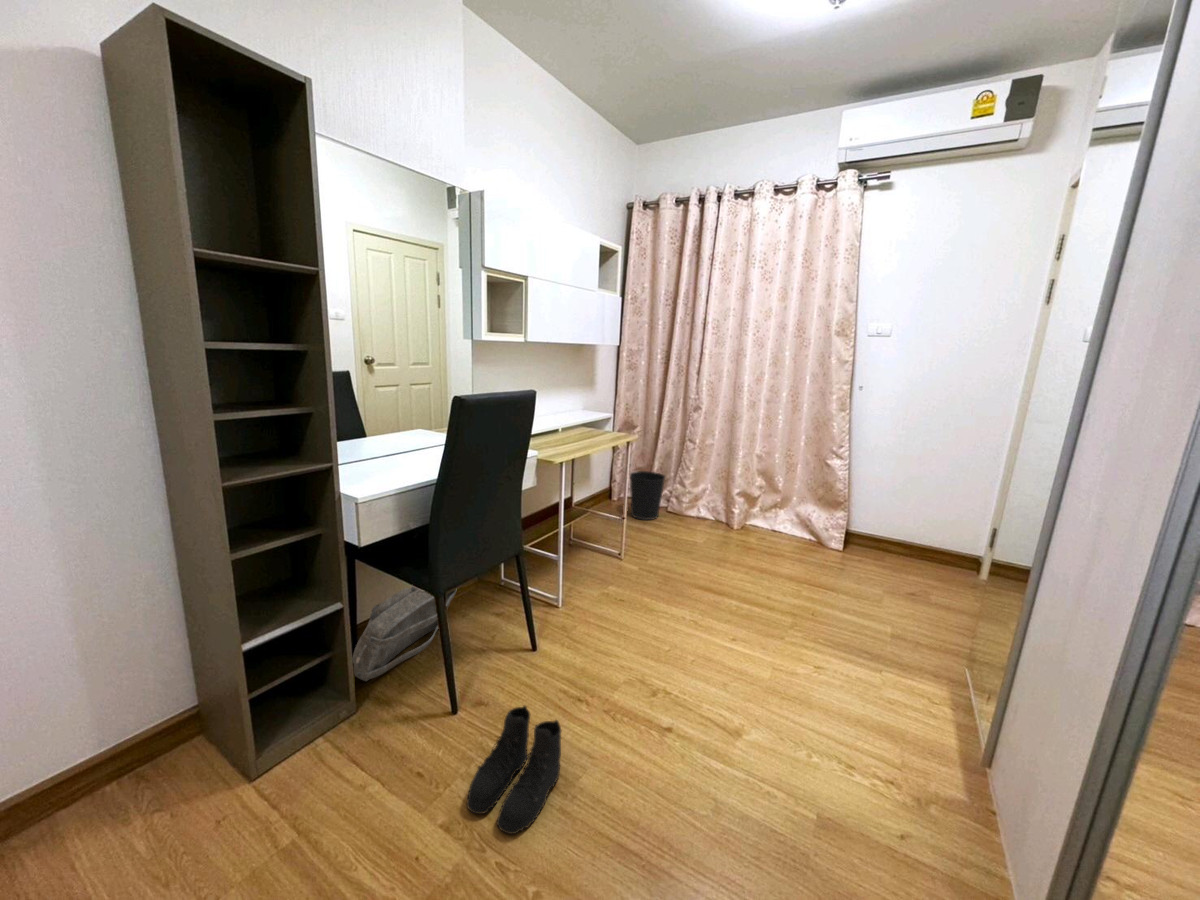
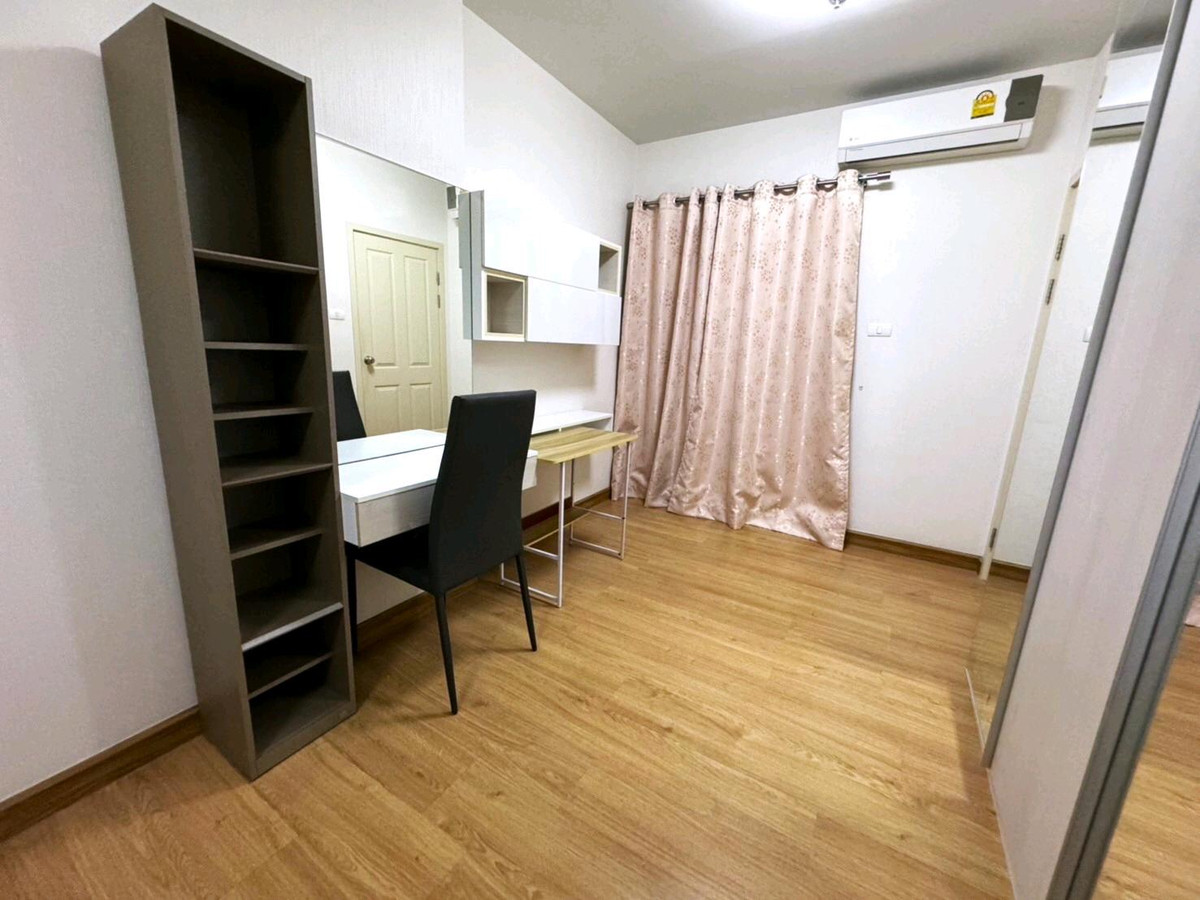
- backpack (403, 623)
- boots (517, 759)
- wastebasket (646, 495)
